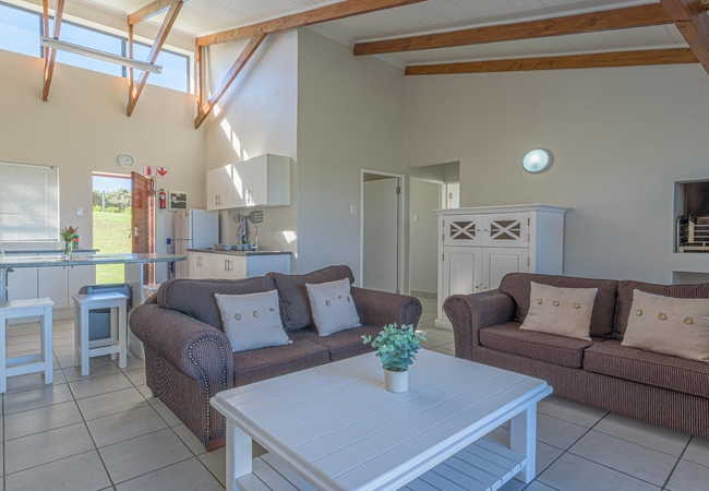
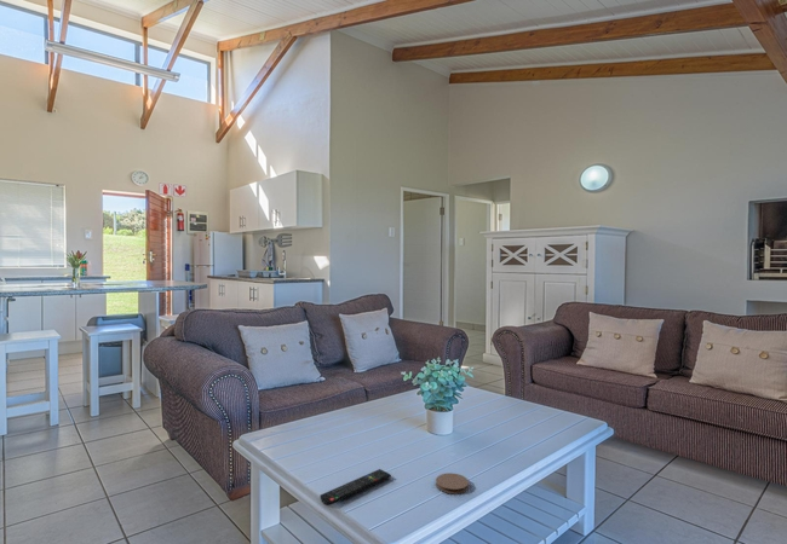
+ remote control (356, 486)
+ coaster (452, 482)
